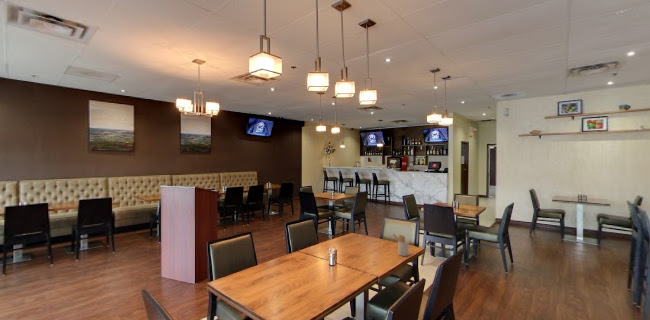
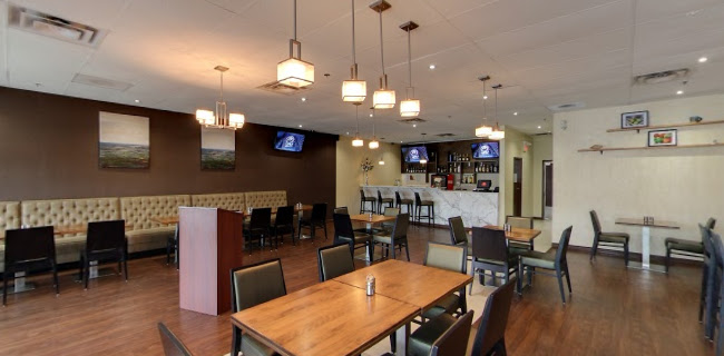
- utensil holder (400, 244)
